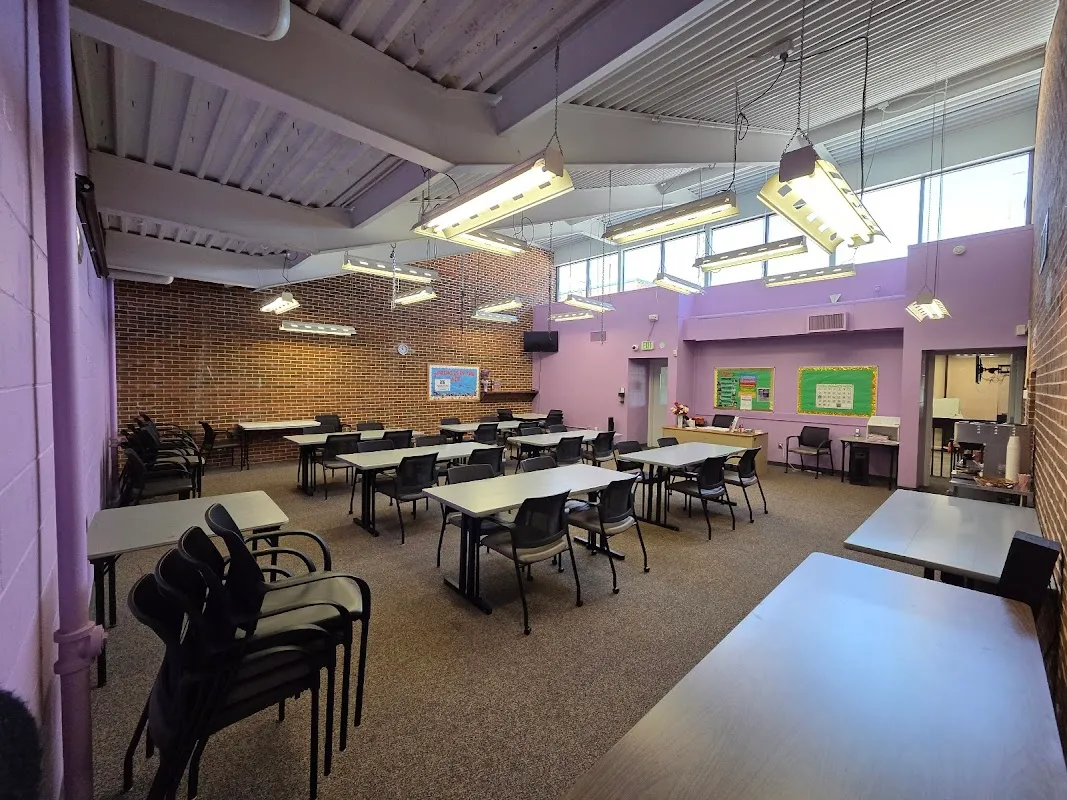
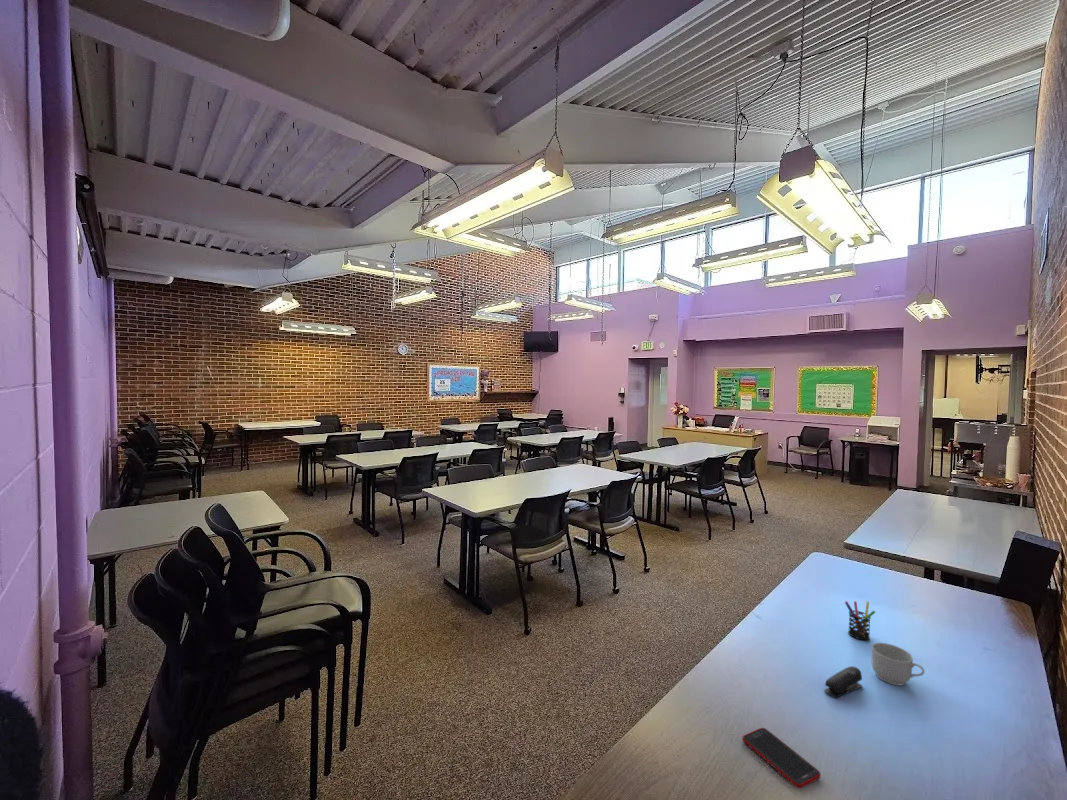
+ stapler (843, 680)
+ mug (897, 667)
+ pen holder (861, 618)
+ cell phone (779, 756)
